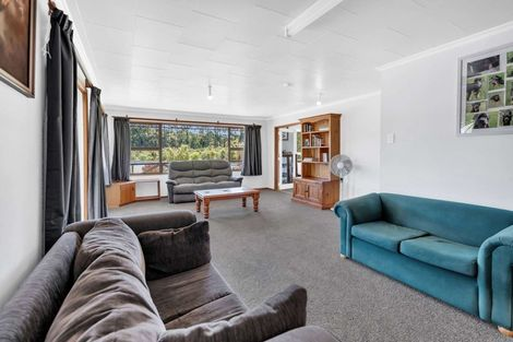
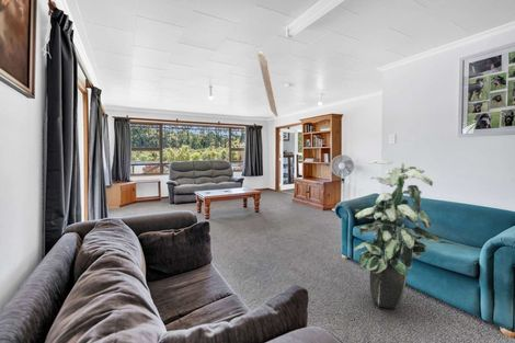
+ indoor plant (389, 231)
+ ceiling light (268, 89)
